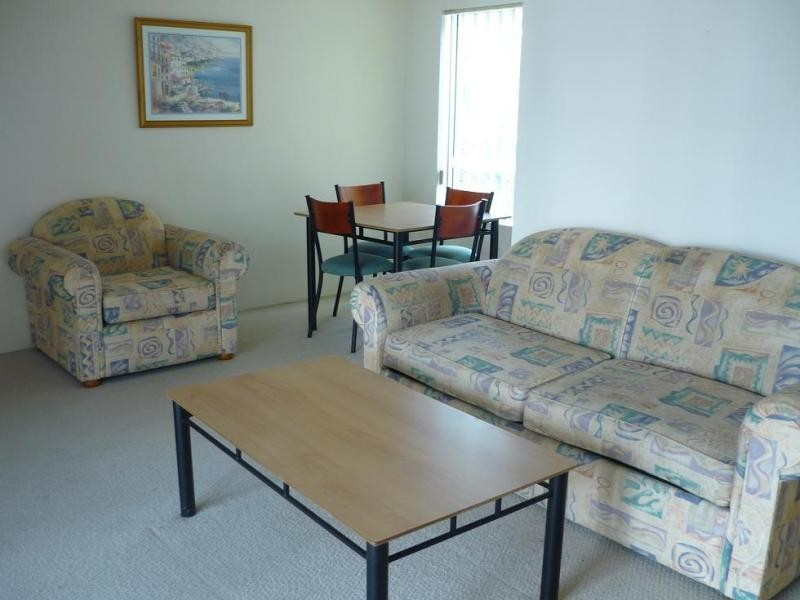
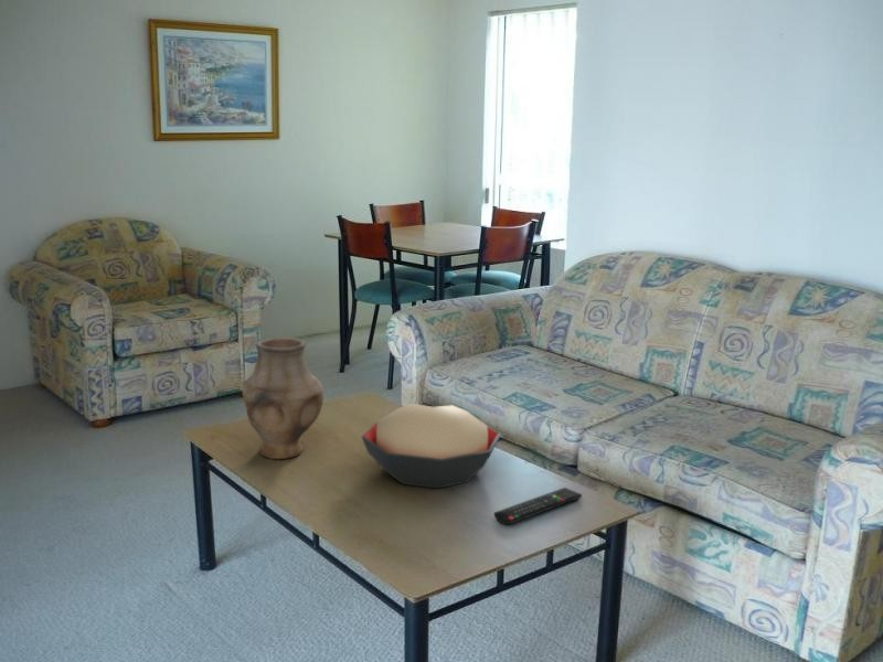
+ remote control (538, 505)
+ vase (281, 397)
+ decorative bowl (432, 439)
